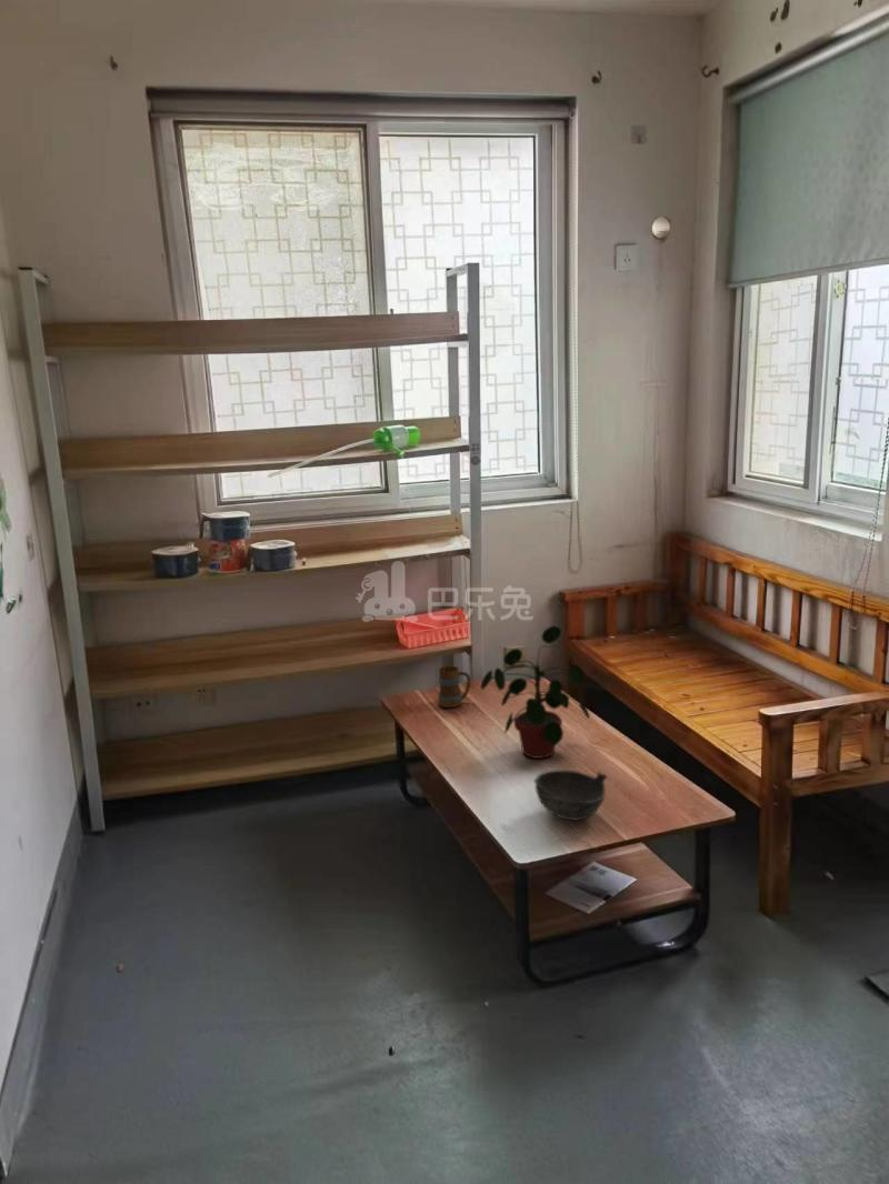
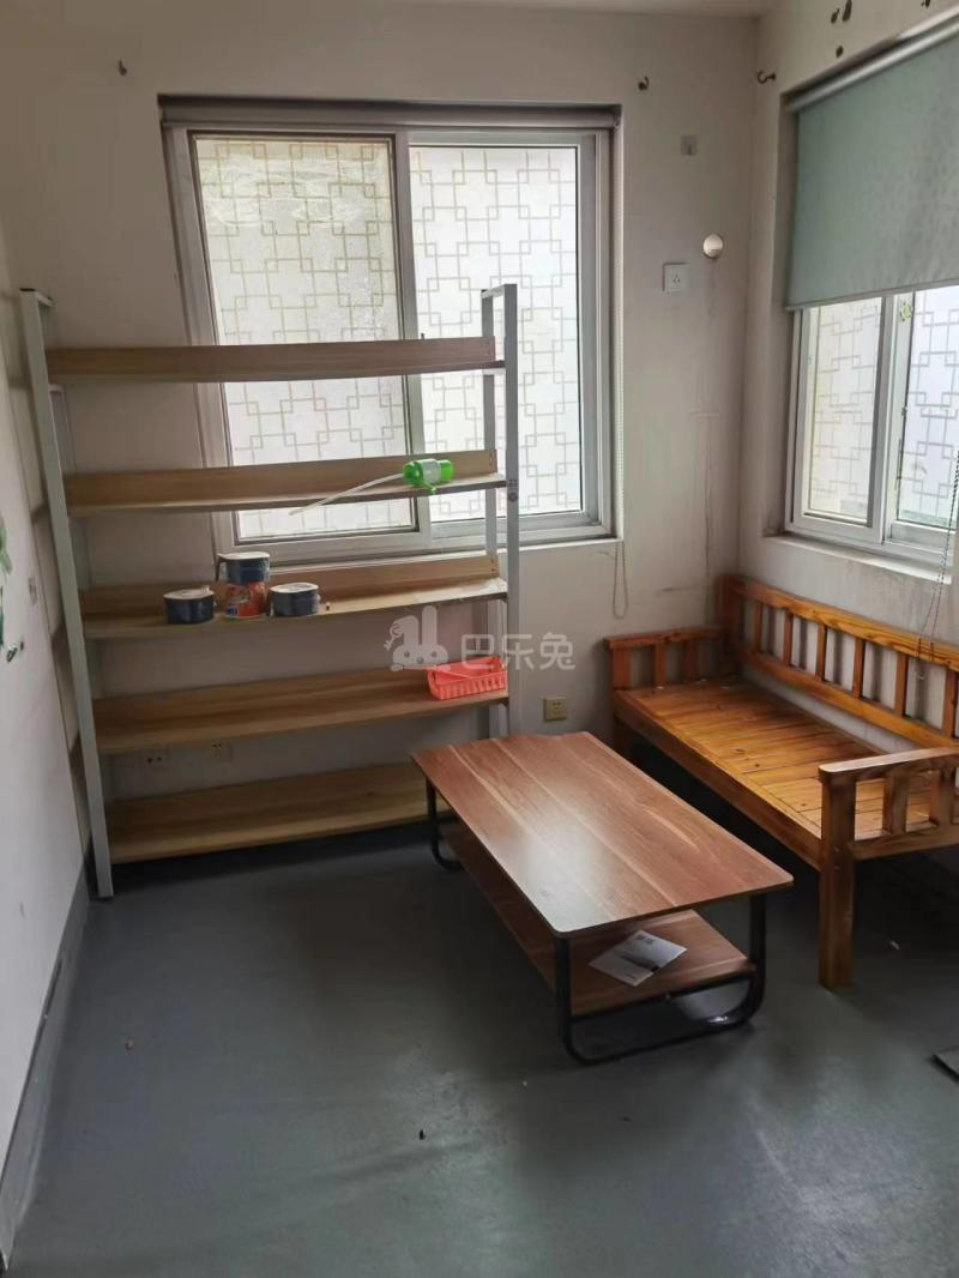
- potted plant (536, 691)
- bowl (570, 795)
- mug (453, 685)
